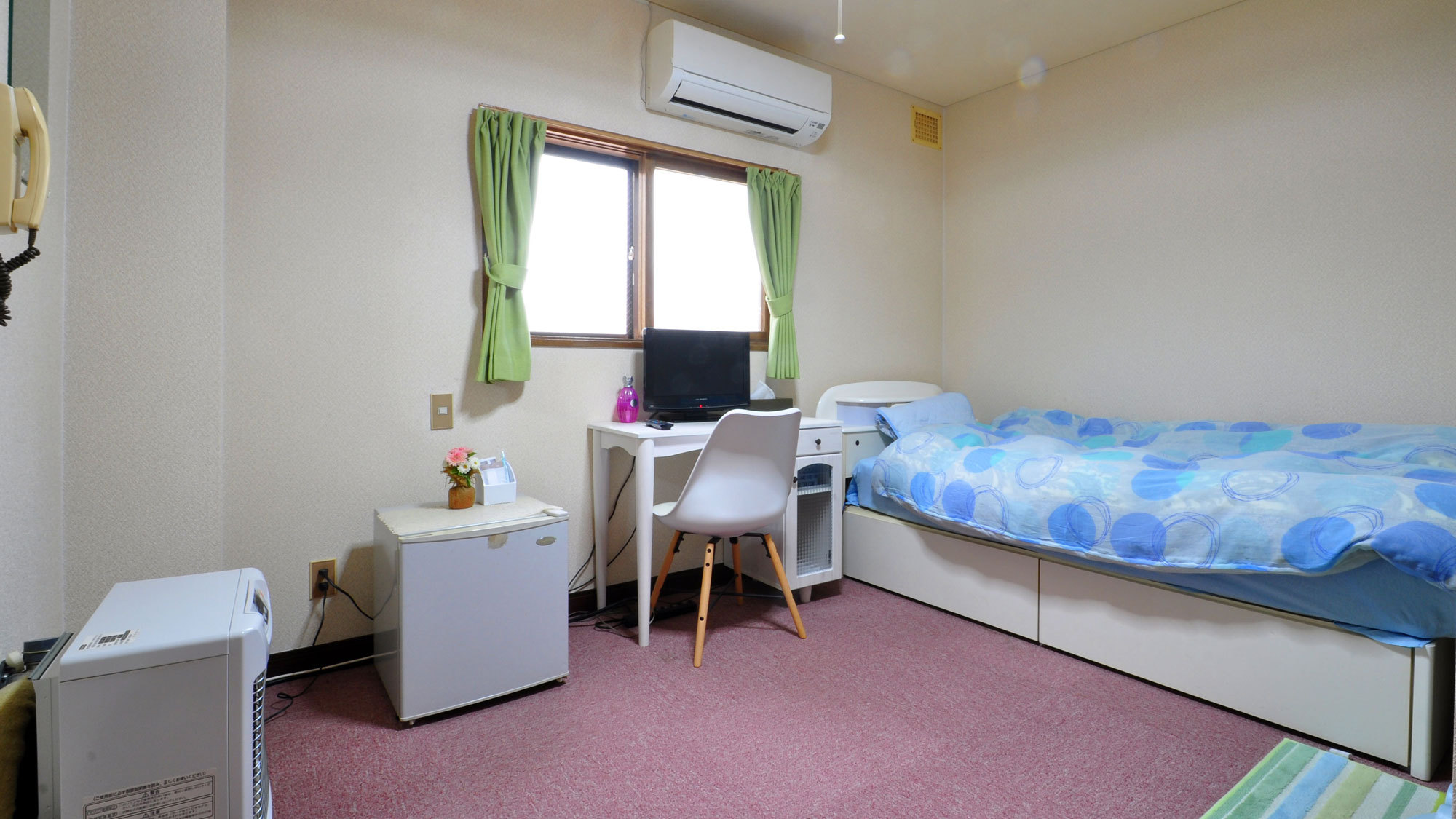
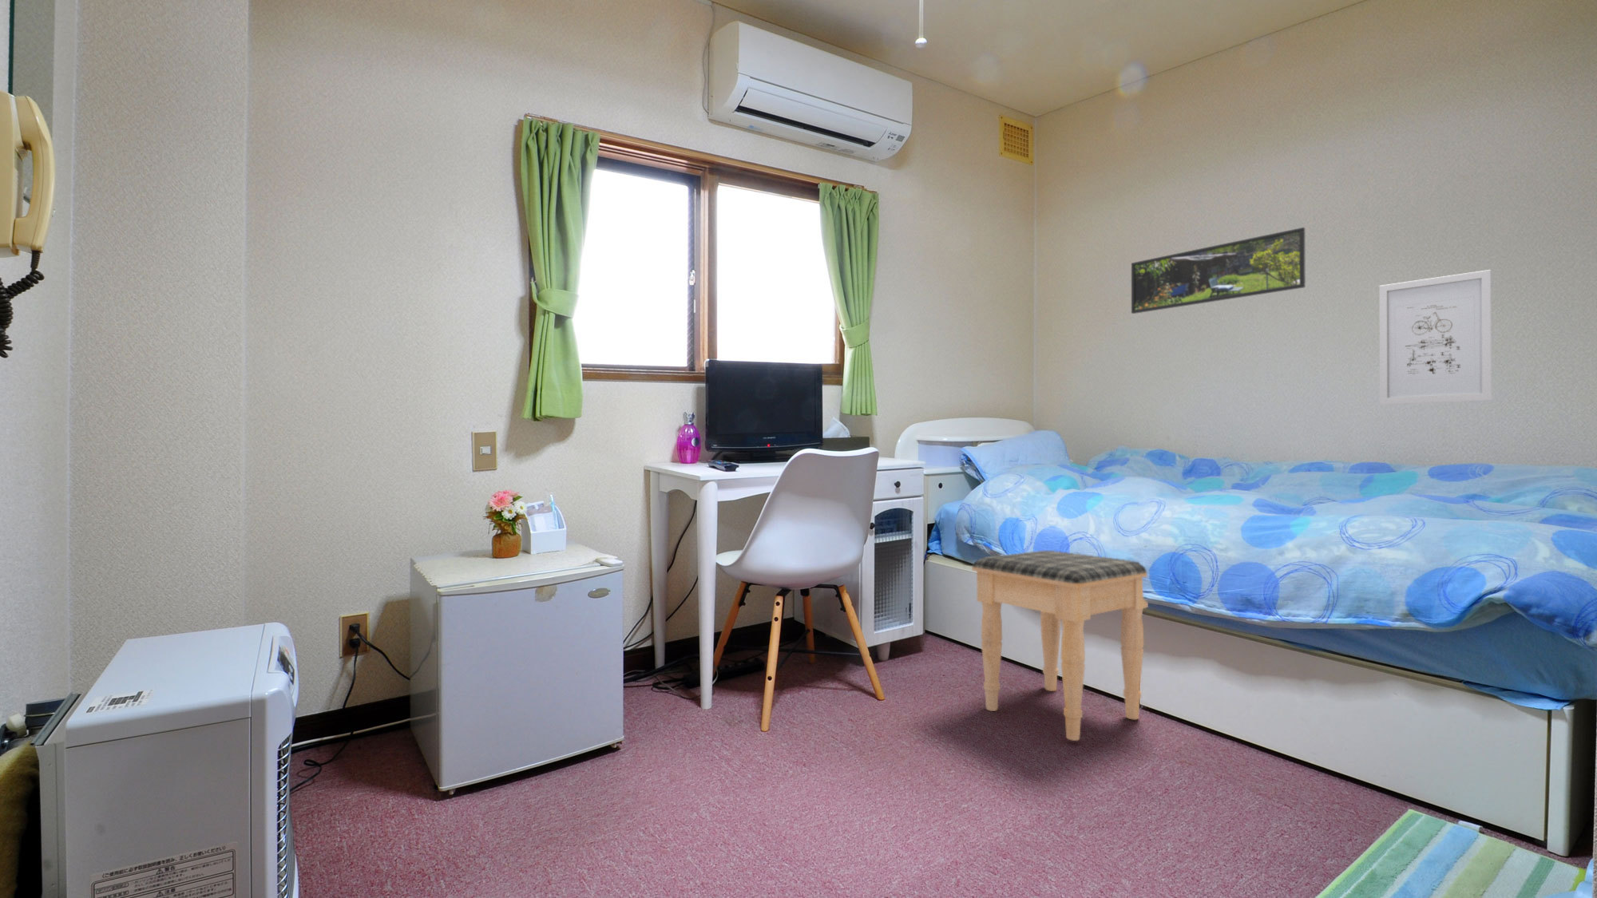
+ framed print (1211, 274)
+ footstool (1060, 635)
+ wall art (1432, 340)
